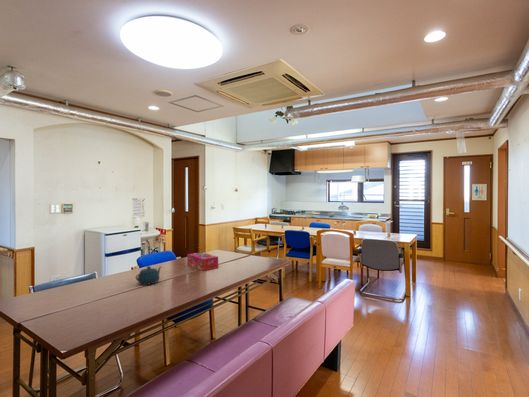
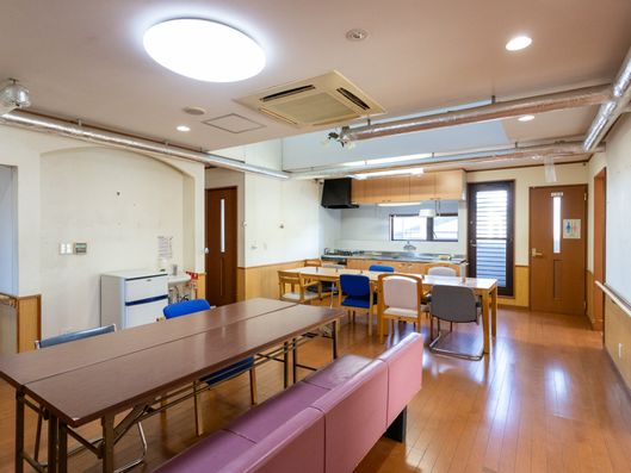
- tissue box (202, 260)
- teapot (149, 274)
